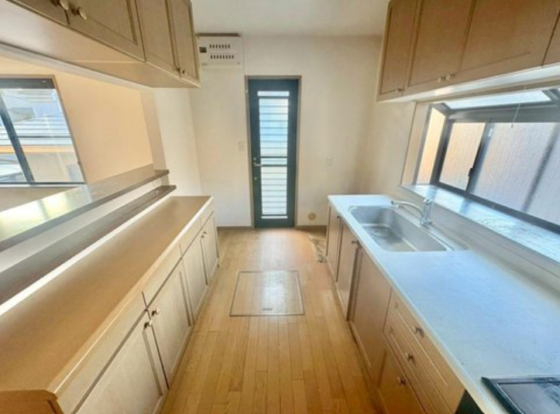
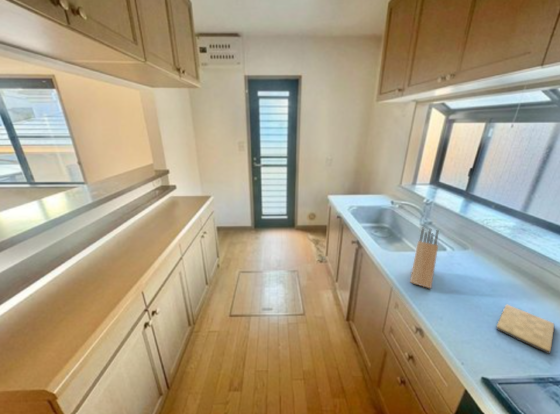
+ cutting board (525, 326)
+ knife block (425, 254)
